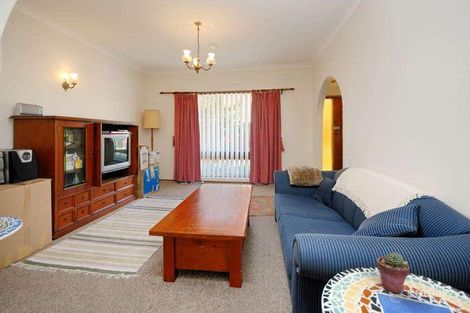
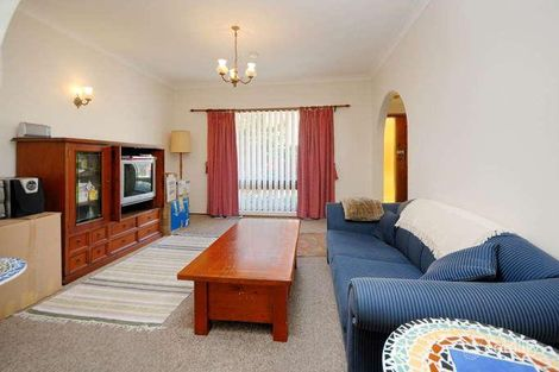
- potted succulent (392, 270)
